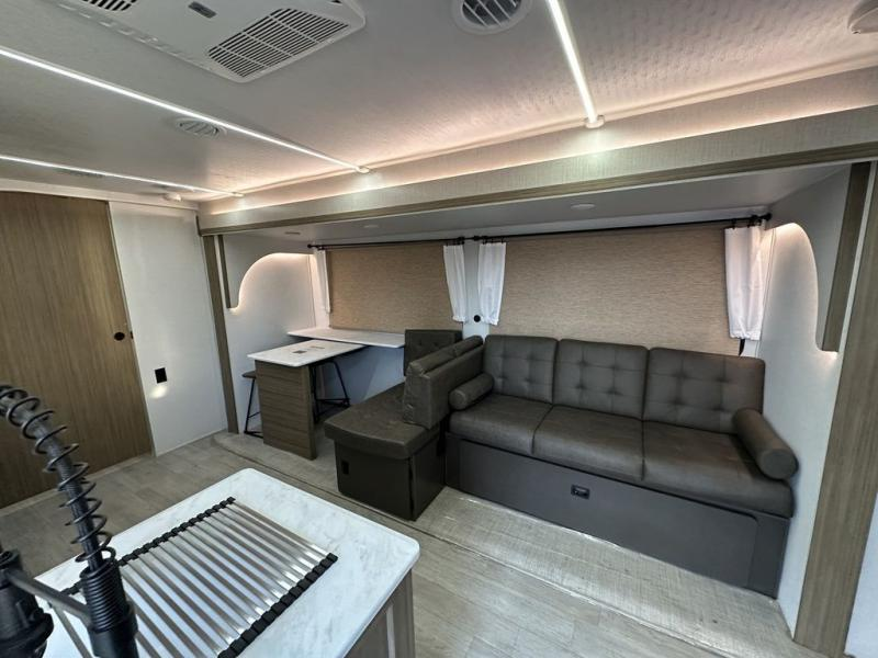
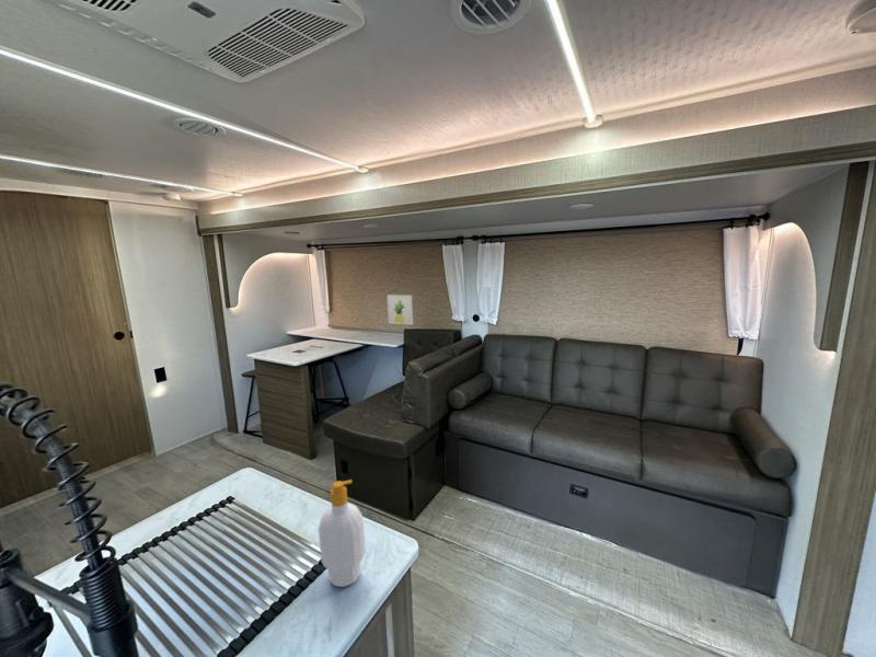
+ soap bottle (342, 530)
+ wall art (400, 309)
